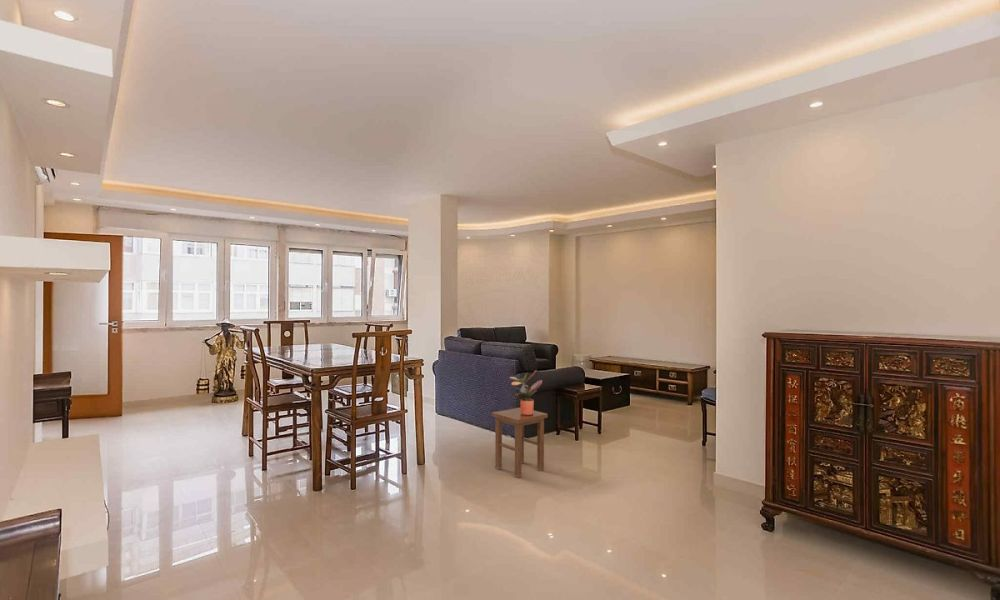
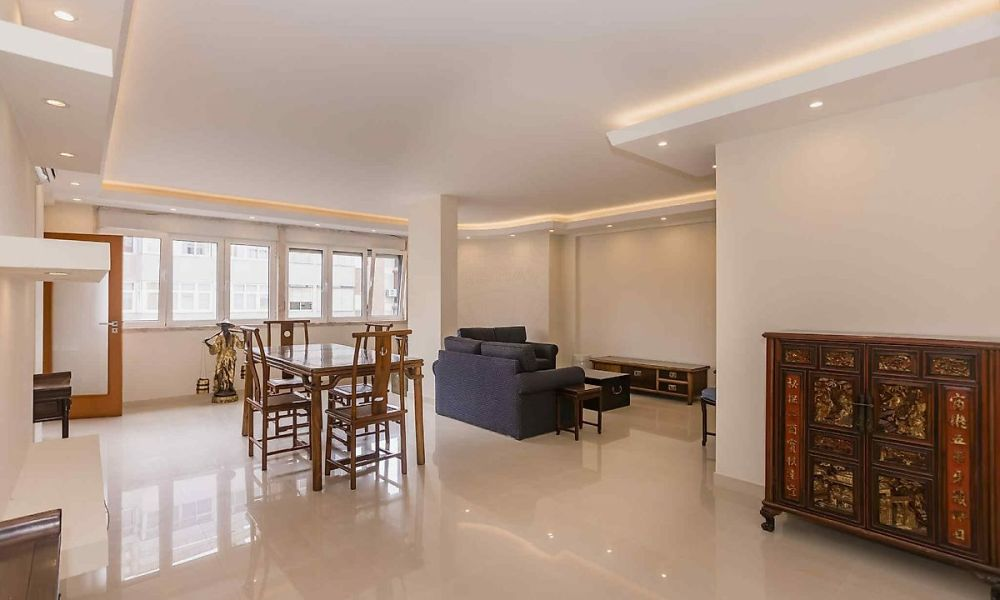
- stool (519, 441)
- potted plant (523, 391)
